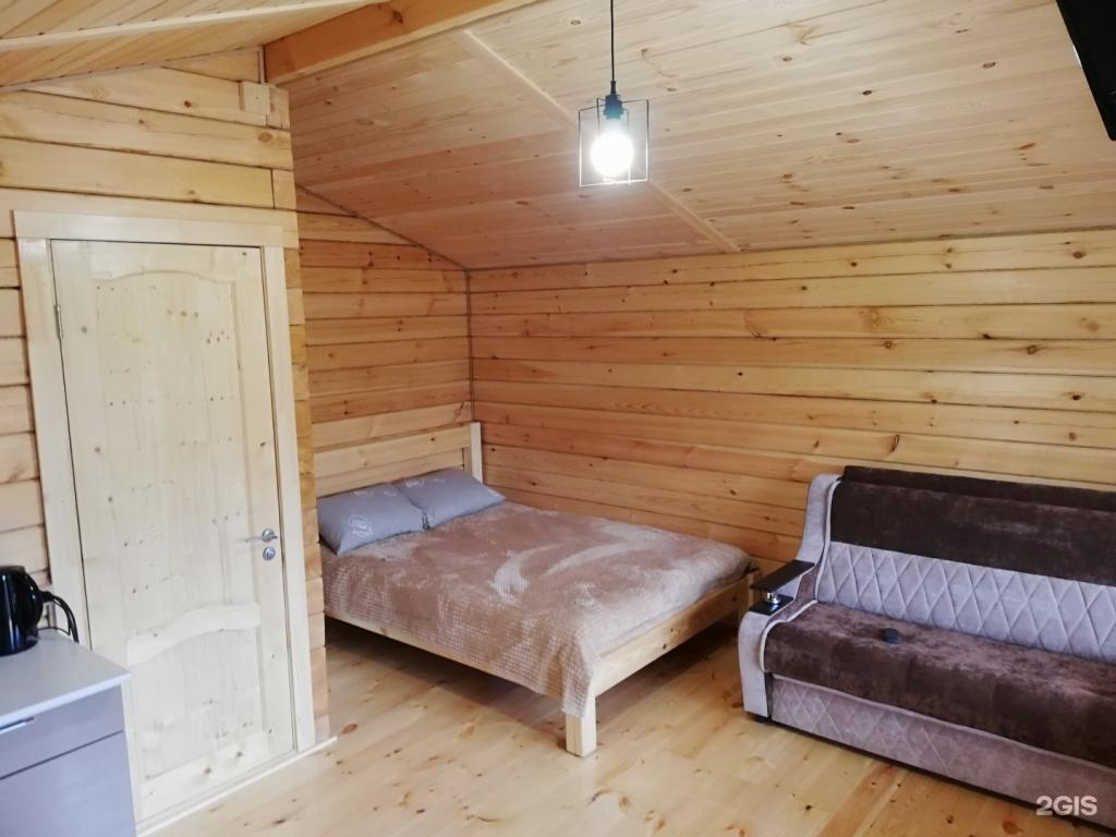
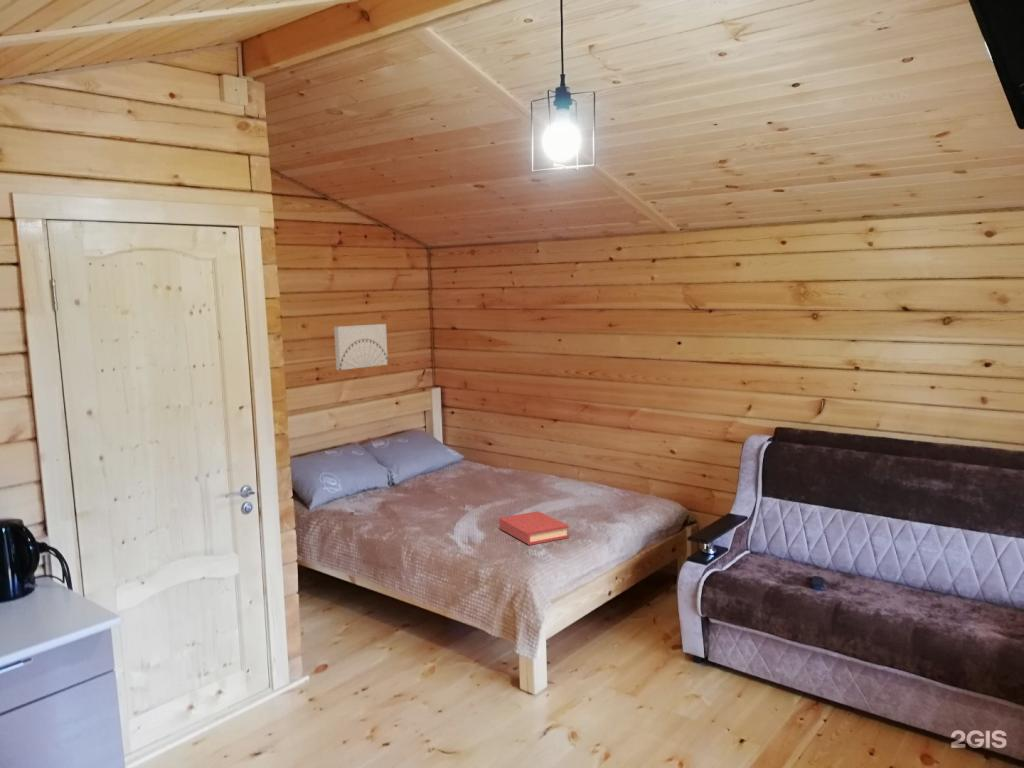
+ hardback book (533, 527)
+ wall art (361, 346)
